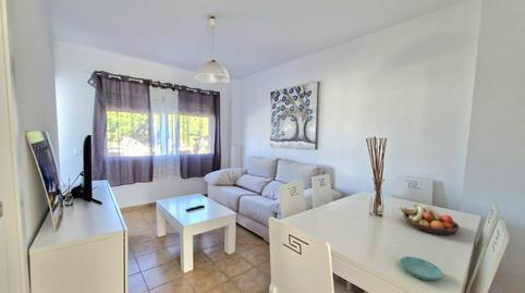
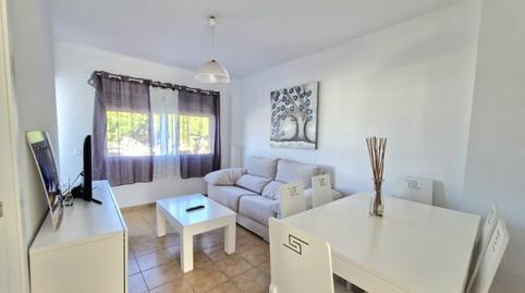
- saucer (419, 269)
- fruit bowl (429, 217)
